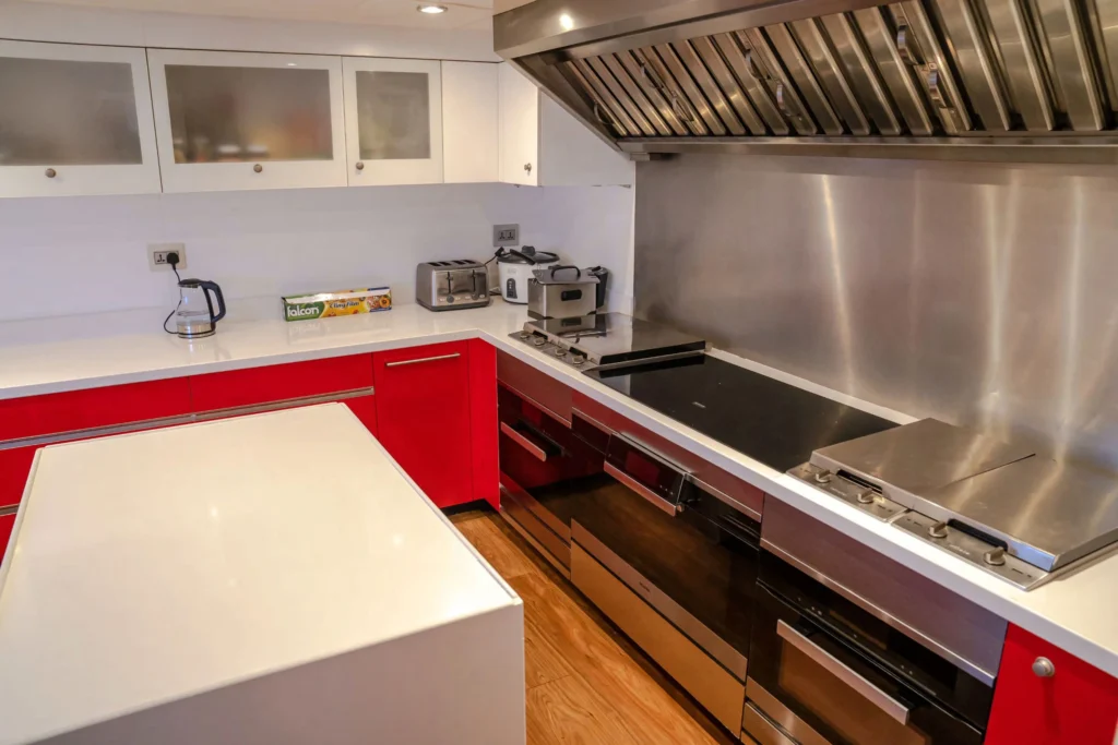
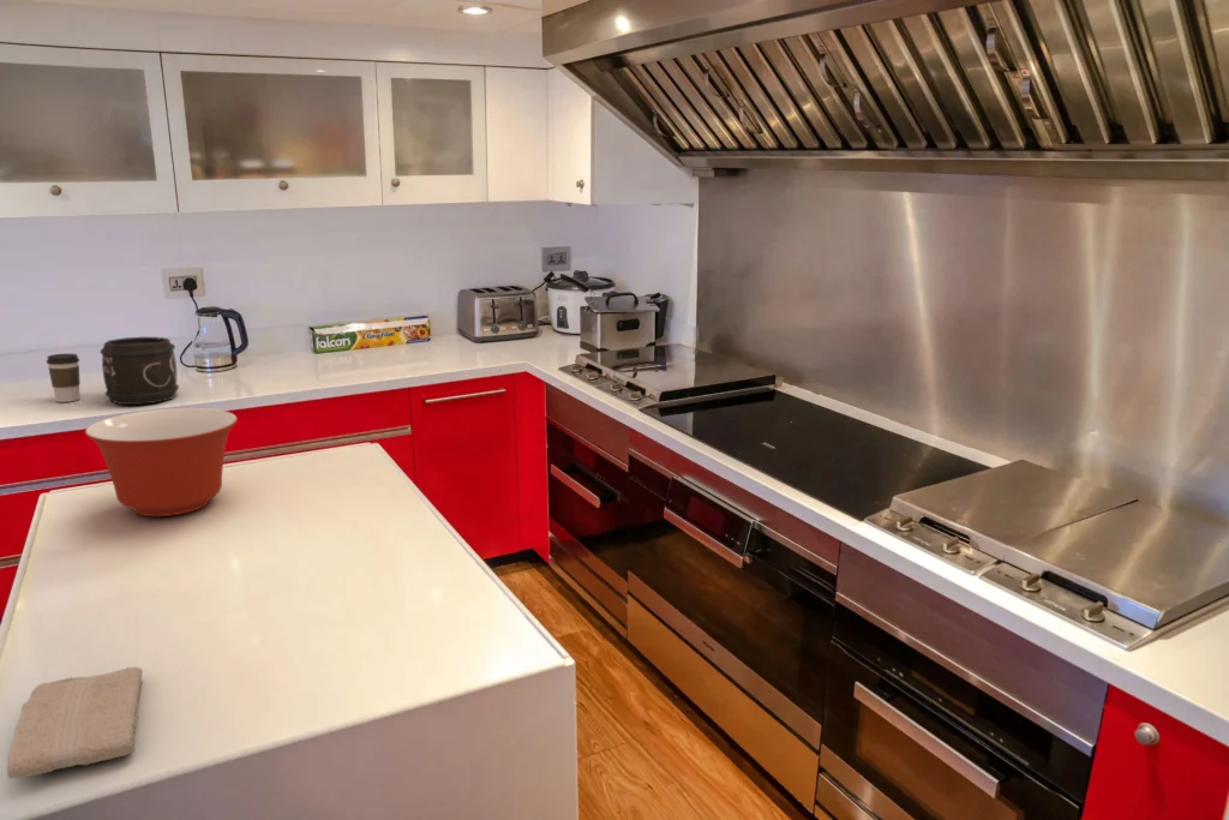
+ coffee cup (65, 377)
+ washcloth (80, 716)
+ mixing bowl (167, 465)
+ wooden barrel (140, 369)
